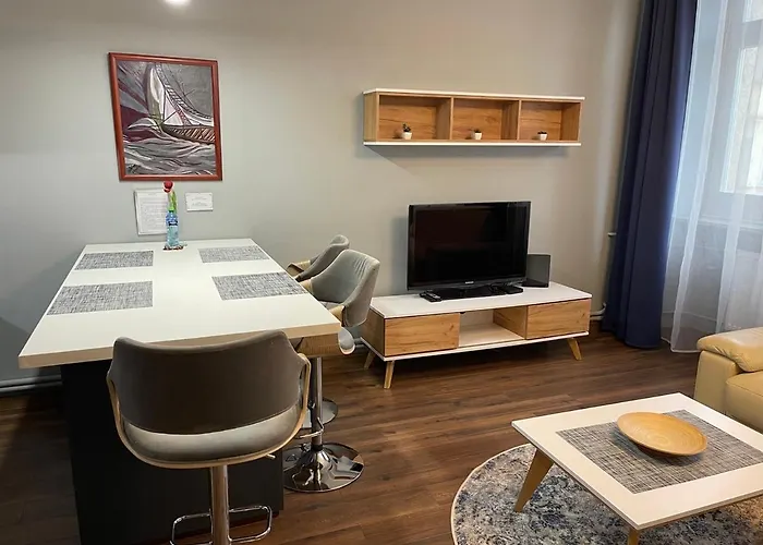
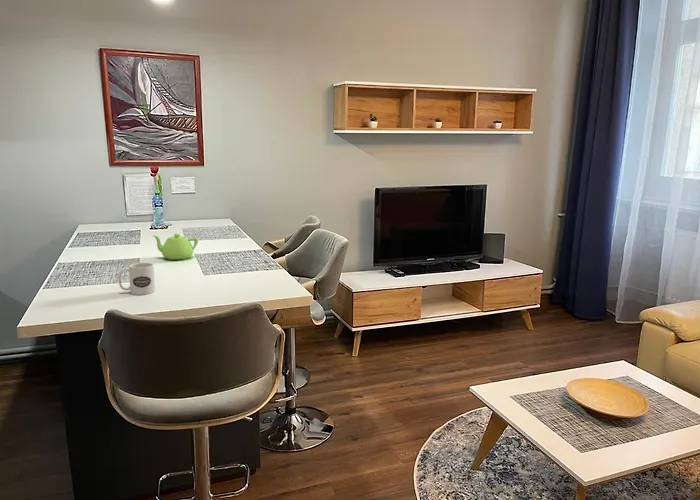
+ mug (136, 278)
+ teapot (175, 246)
